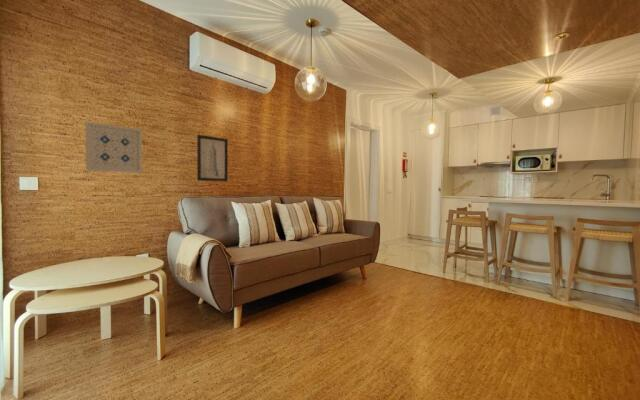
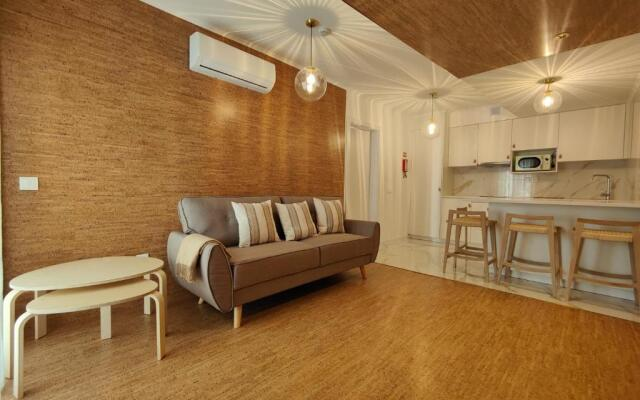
- wall art (213, 159)
- wall art (115, 148)
